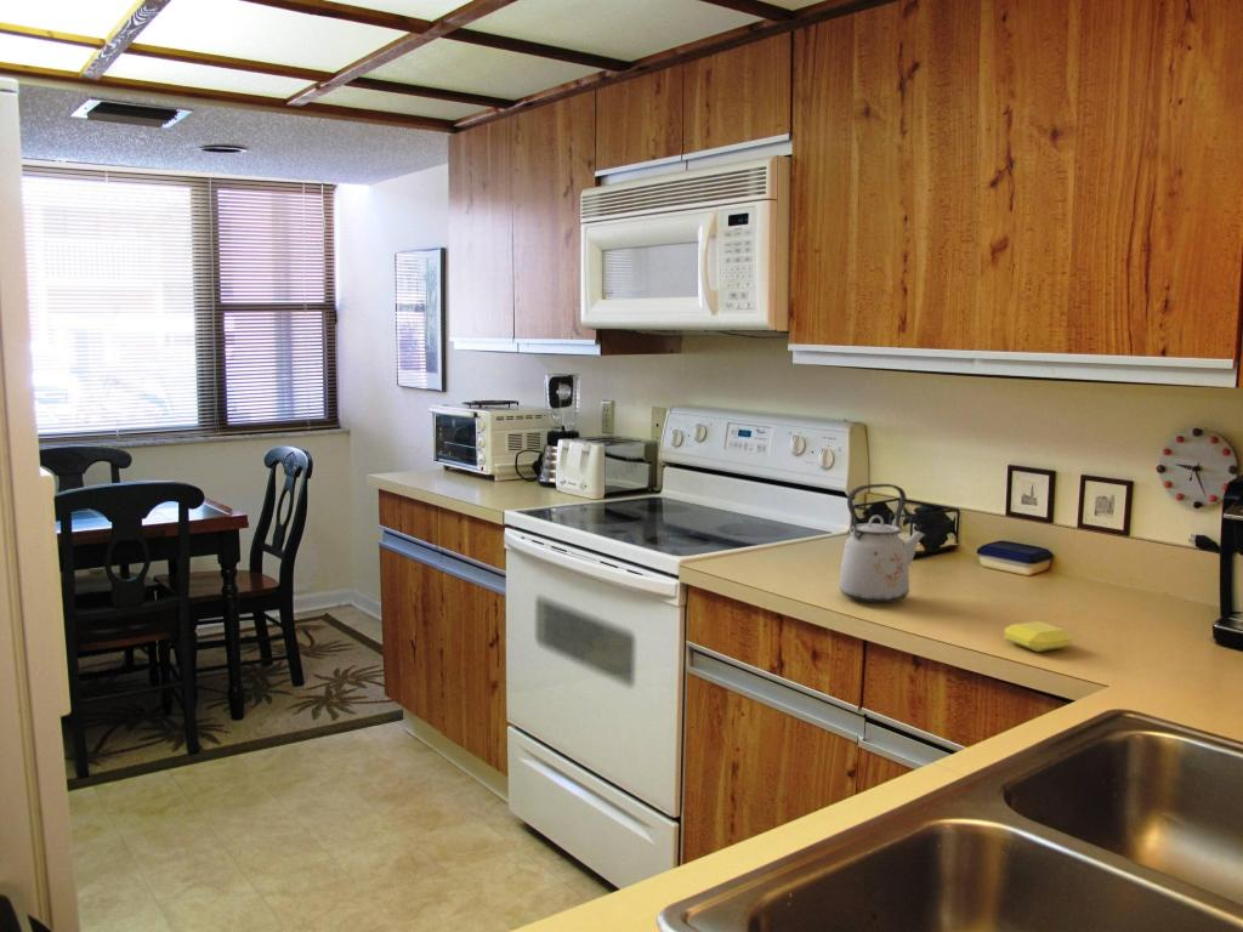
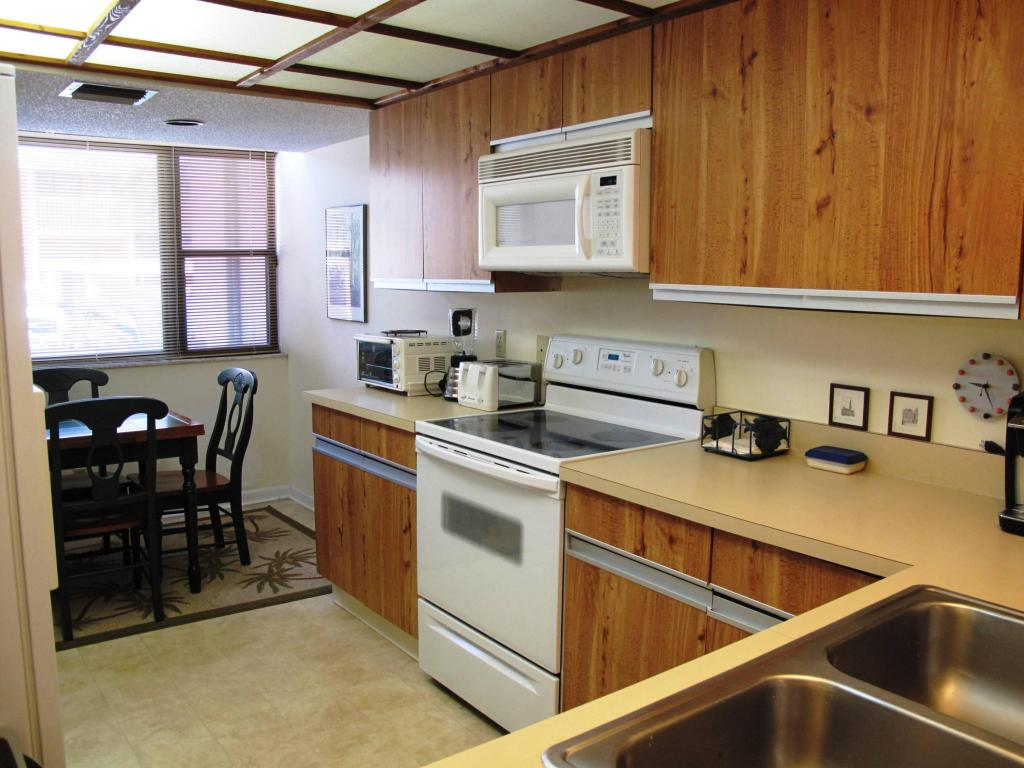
- kettle (886, 540)
- soap bar (1037, 636)
